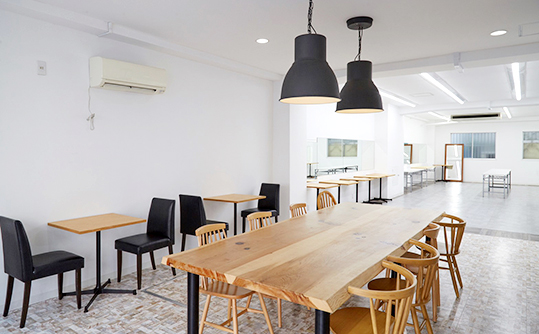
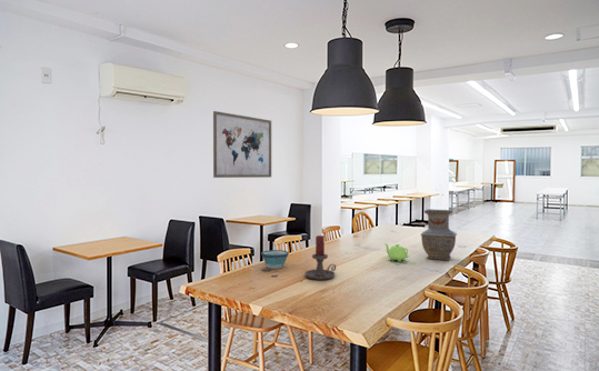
+ candle holder (322, 254)
+ bowl (274, 259)
+ vase (438, 233)
+ teapot (396, 252)
+ wall art (244, 147)
